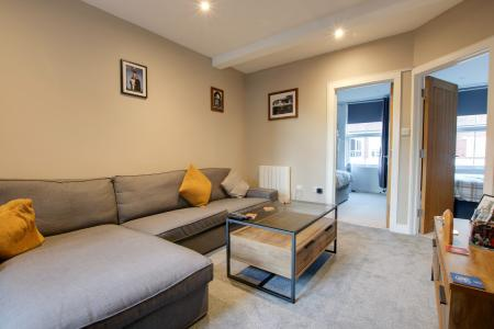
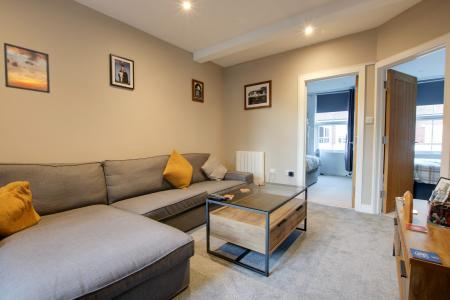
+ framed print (28, 69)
